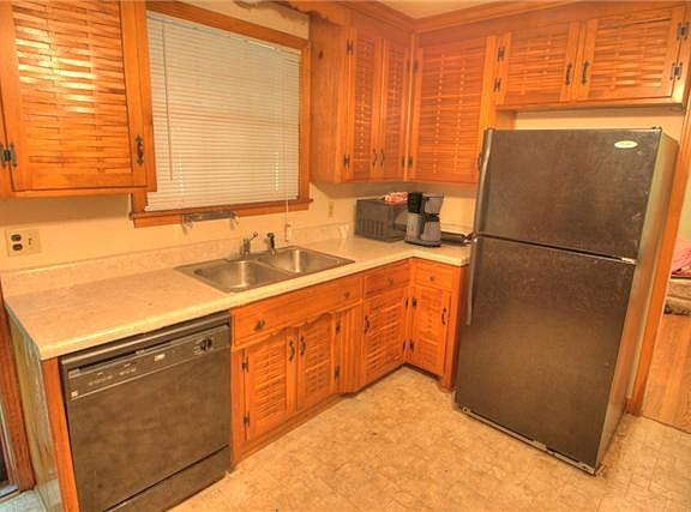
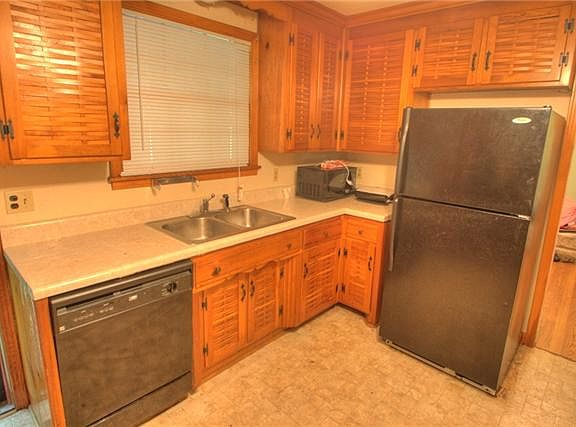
- coffee maker (422, 218)
